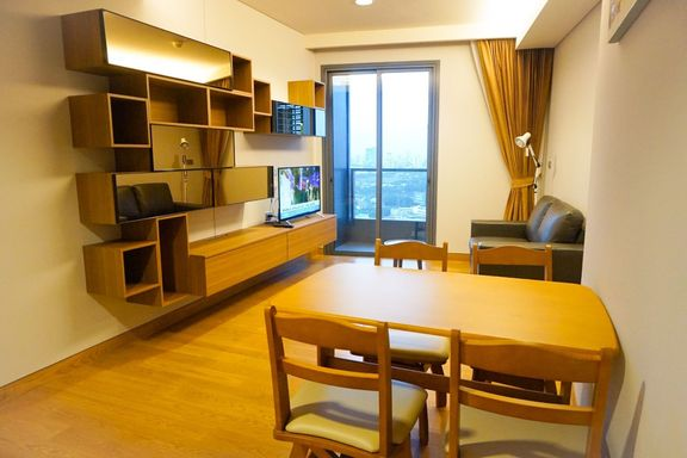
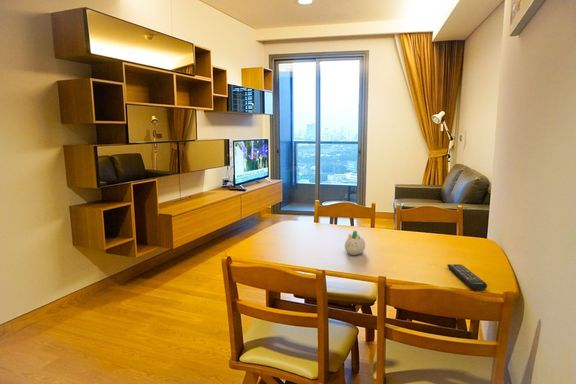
+ succulent planter (354, 241)
+ remote control (465, 275)
